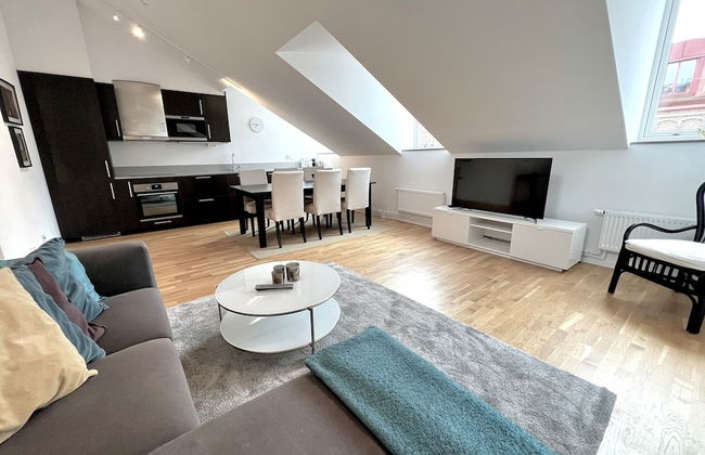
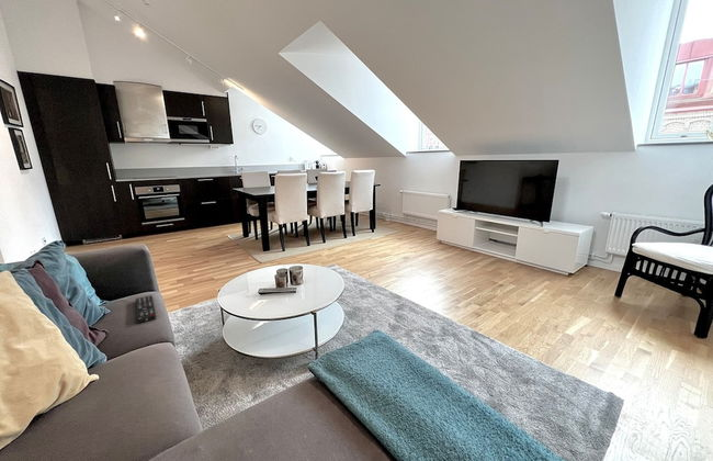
+ remote control (145, 307)
